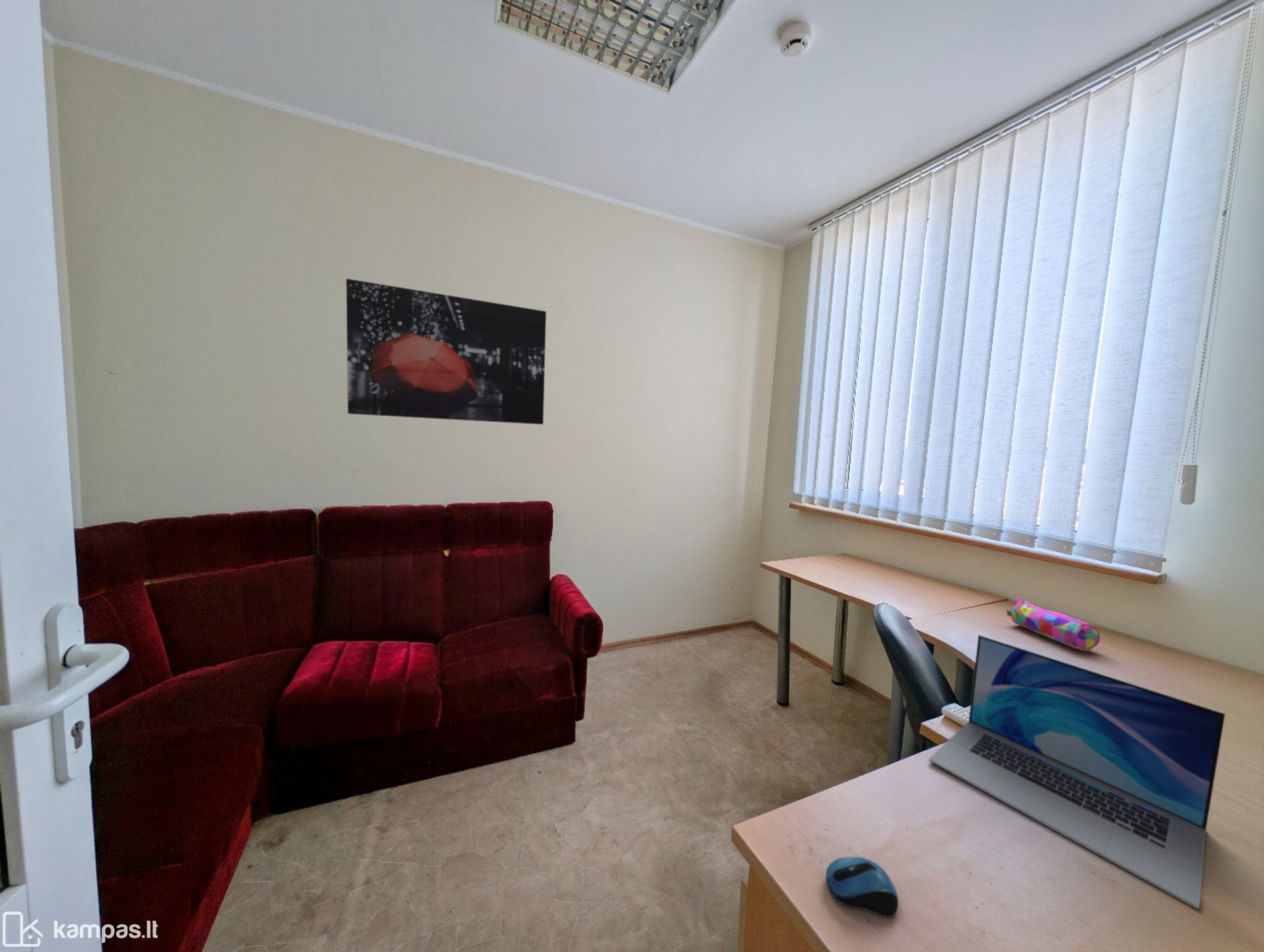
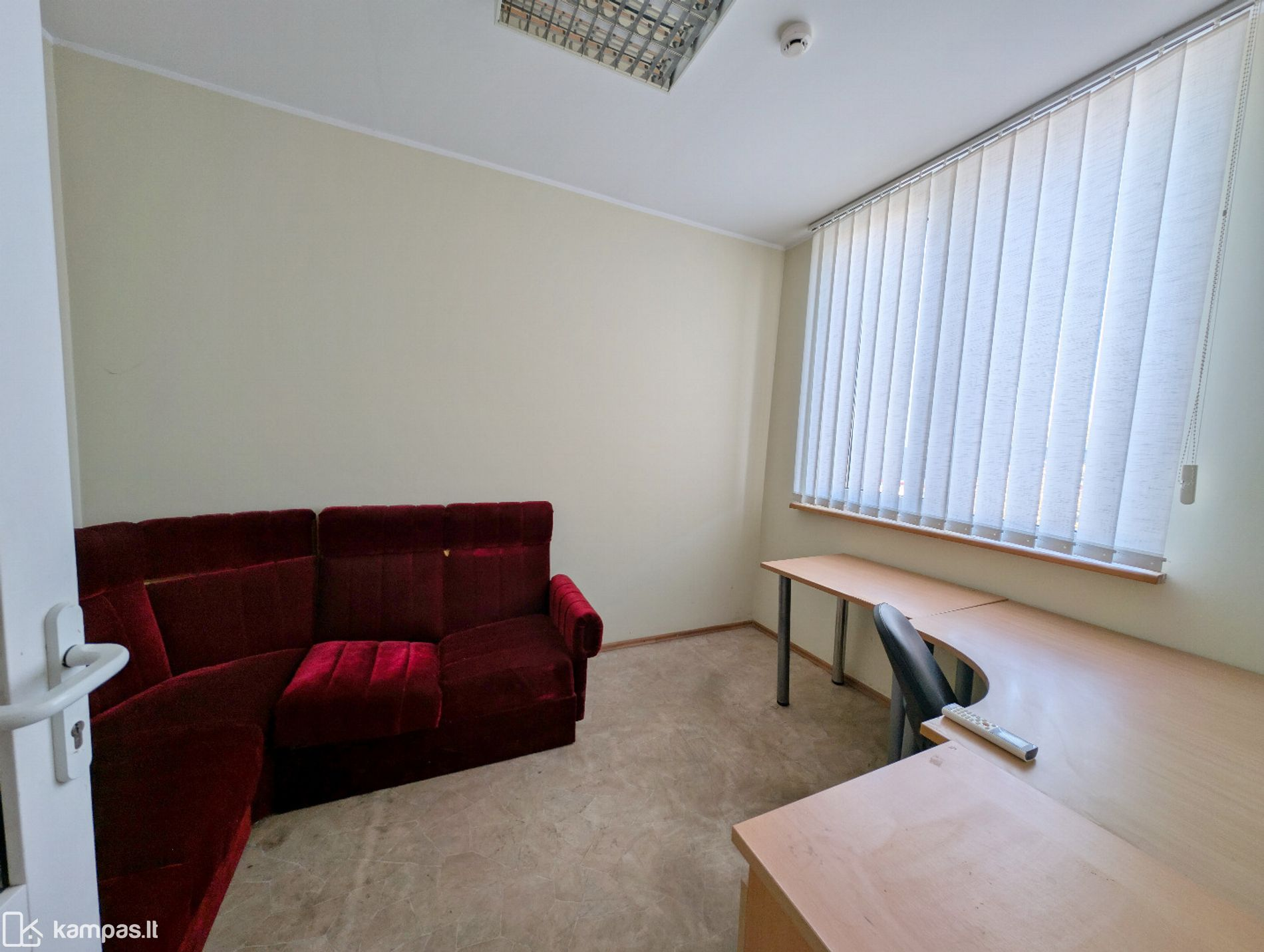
- computer mouse (862, 879)
- pencil case (1050, 623)
- laptop (1062, 739)
- wall art (454, 359)
